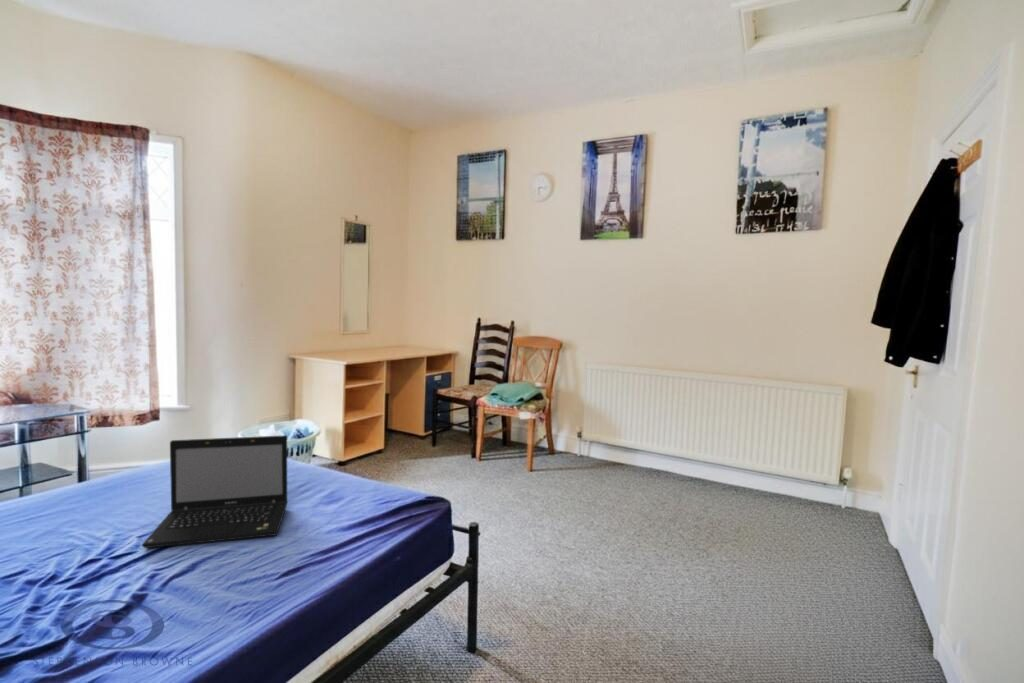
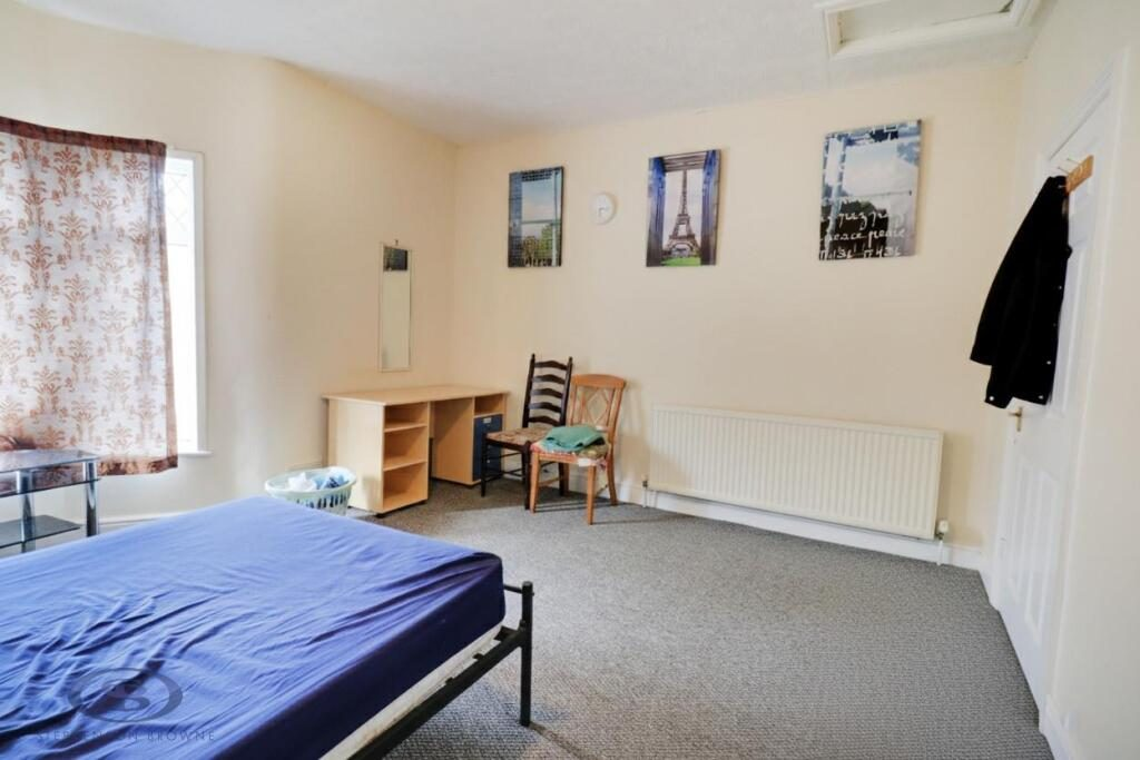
- laptop (222, 487)
